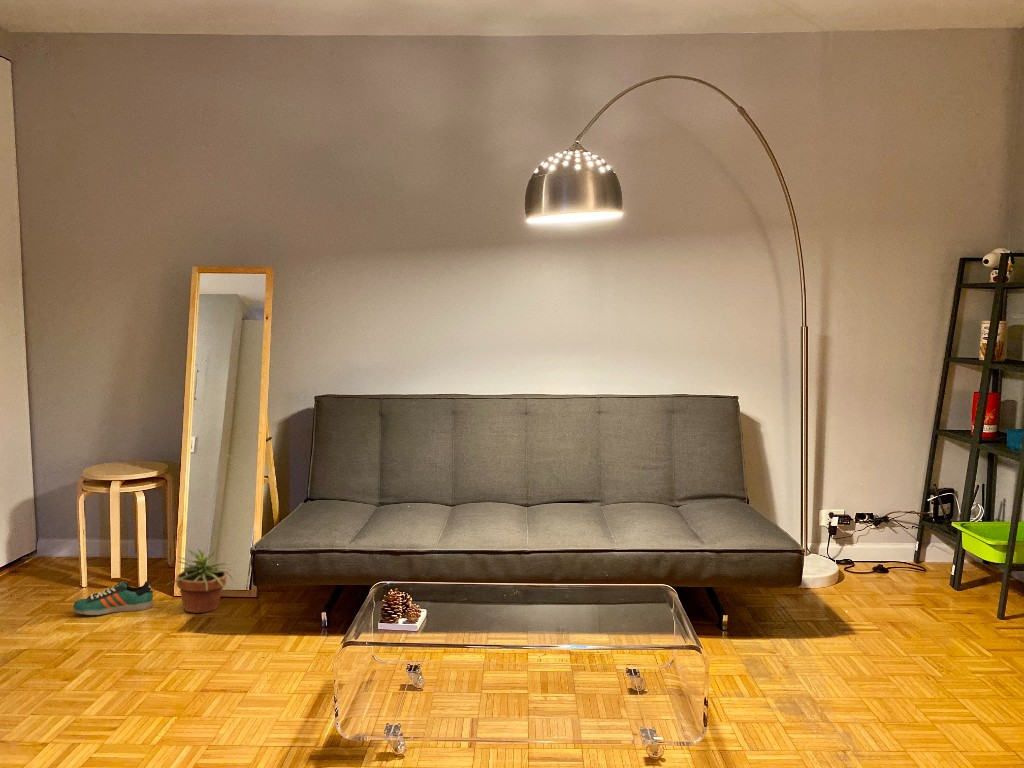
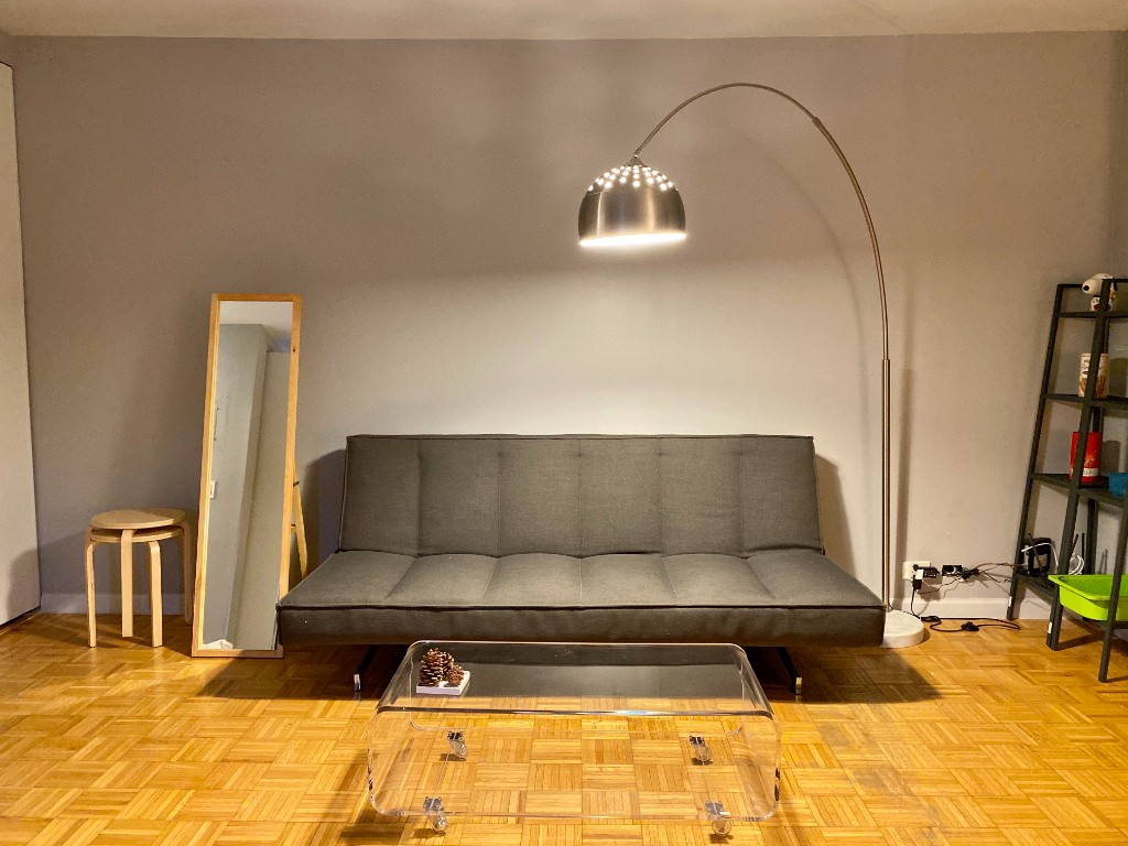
- potted plant (203, 578)
- sneaker (113, 595)
